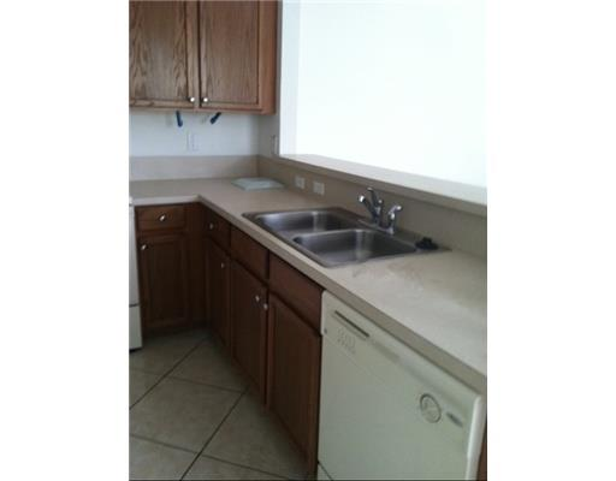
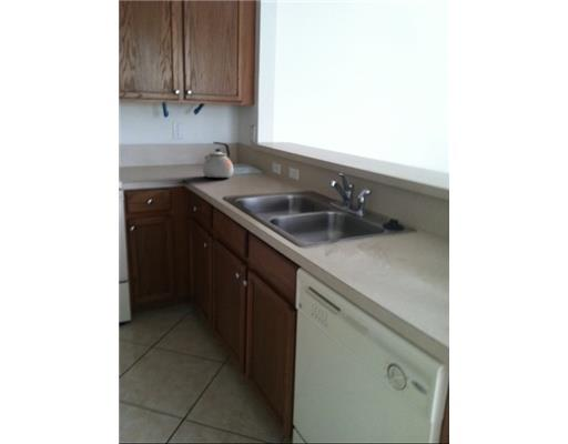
+ kettle (217, 160)
